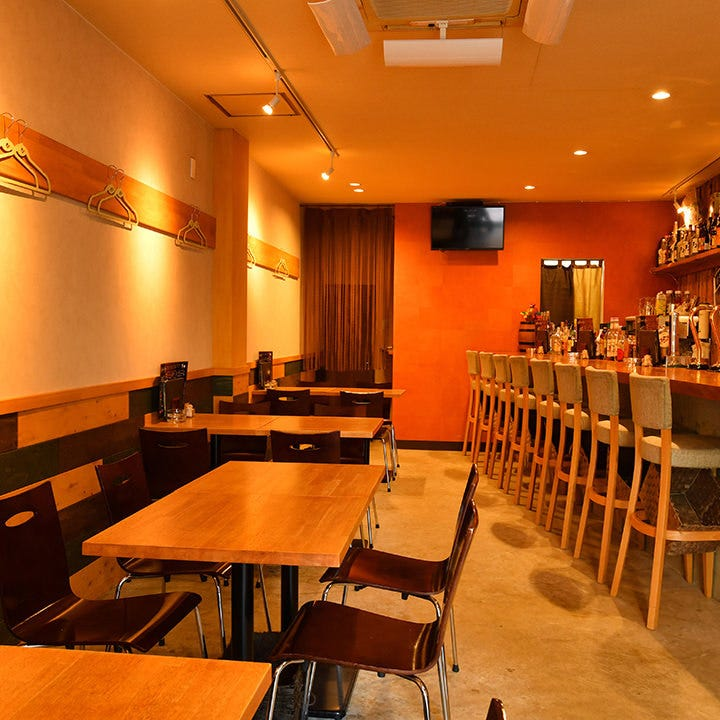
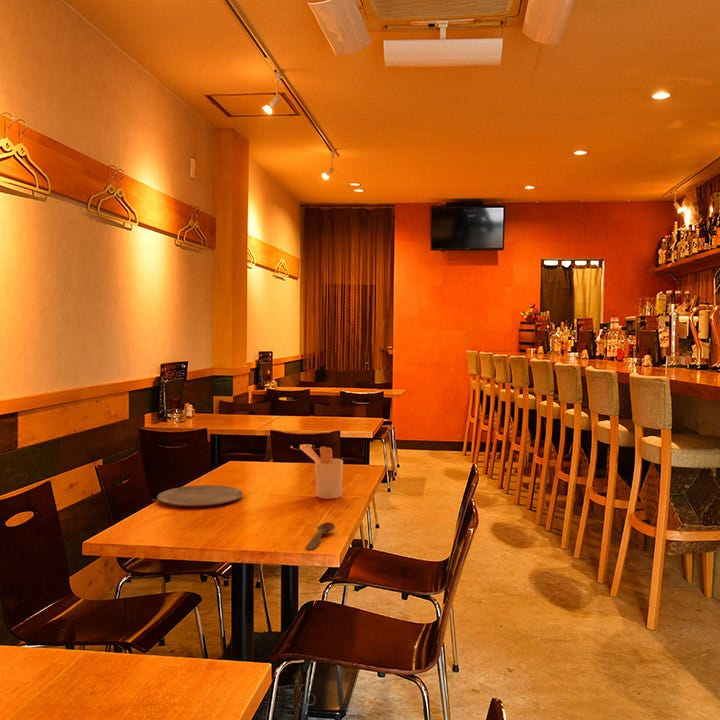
+ utensil holder (321, 469)
+ spoon (319, 535)
+ plate (200, 496)
